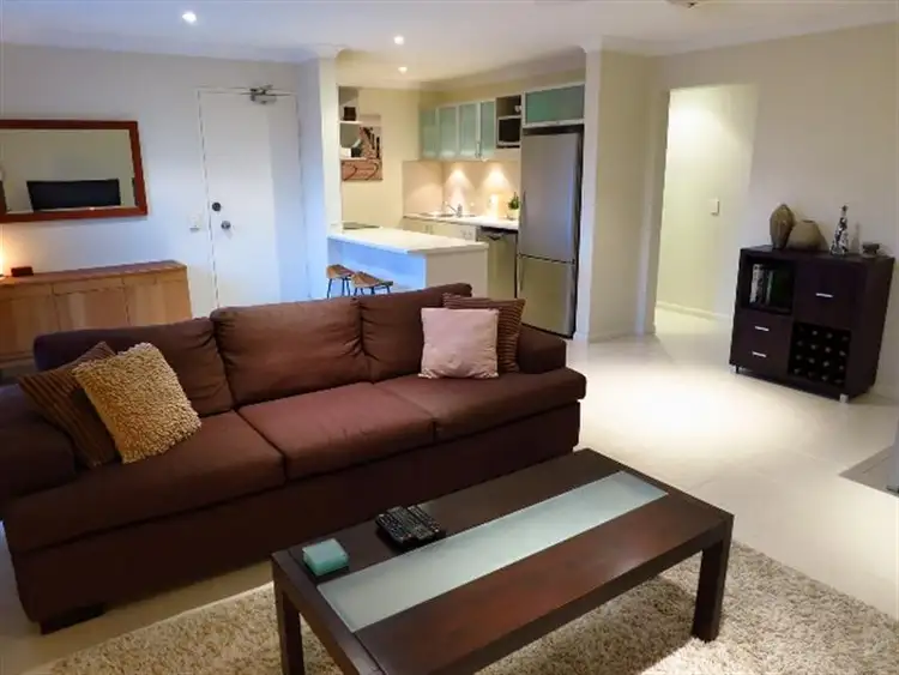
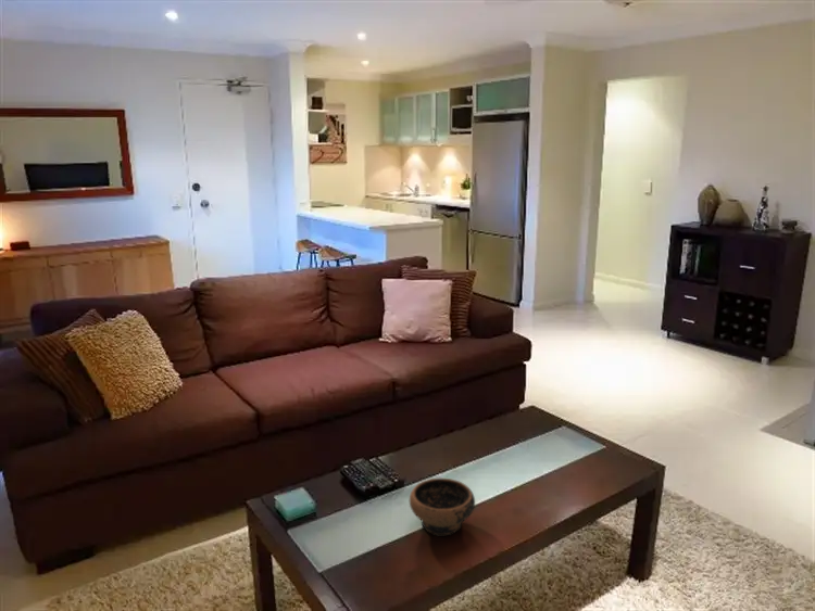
+ bowl (441, 508)
